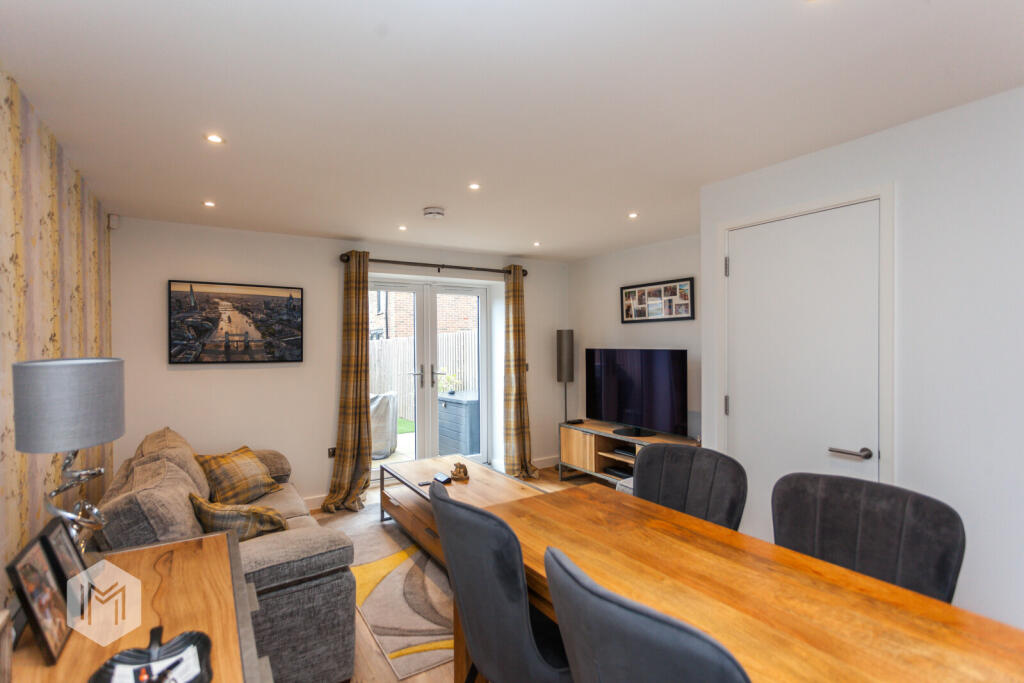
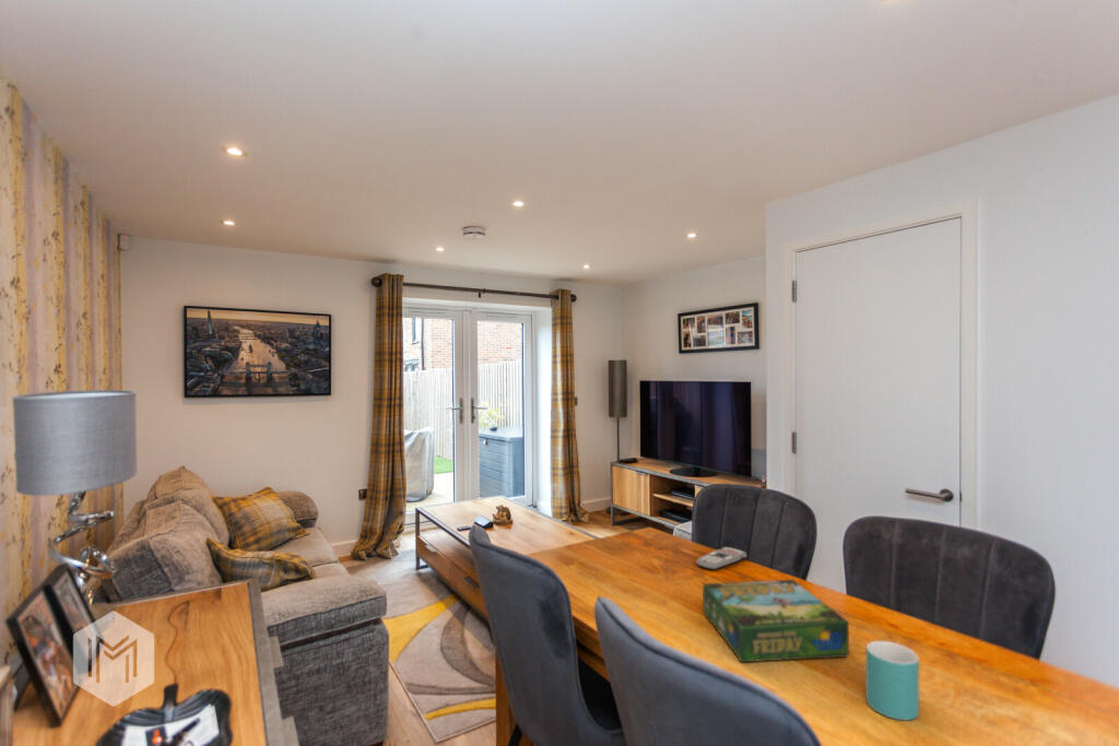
+ board game (769, 616)
+ mug (895, 675)
+ remote control (720, 558)
